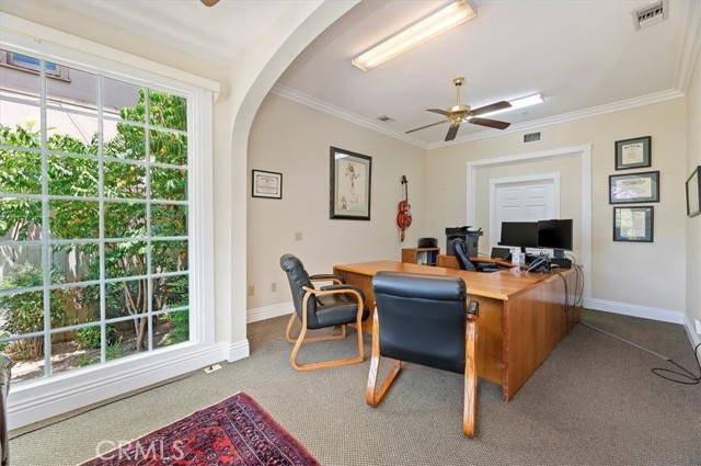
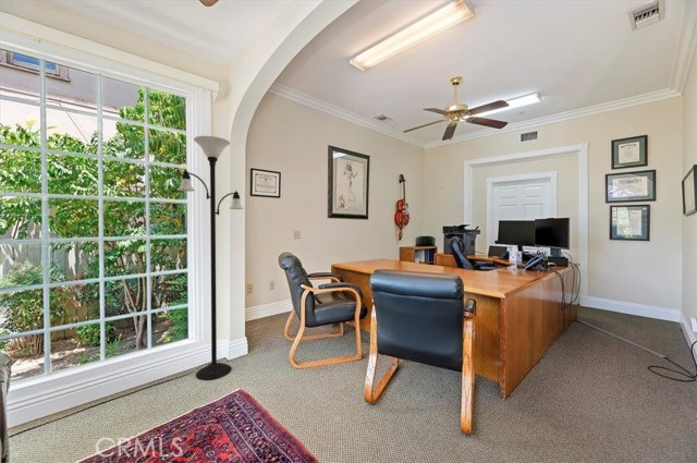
+ floor lamp (212, 256)
